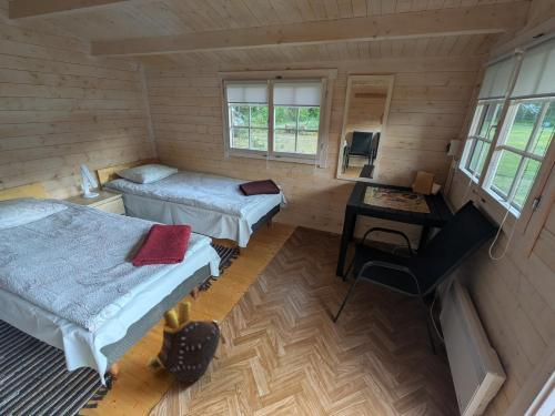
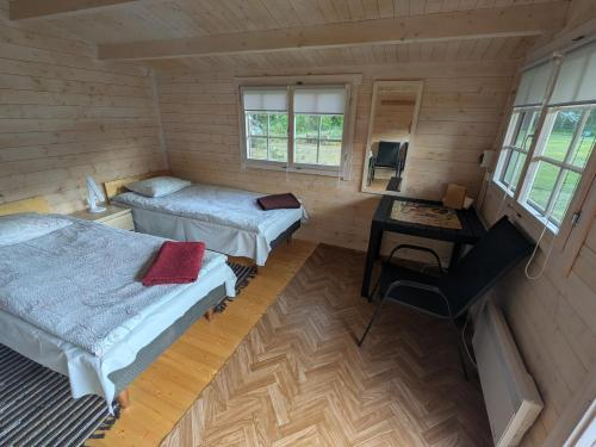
- backpack (185, 341)
